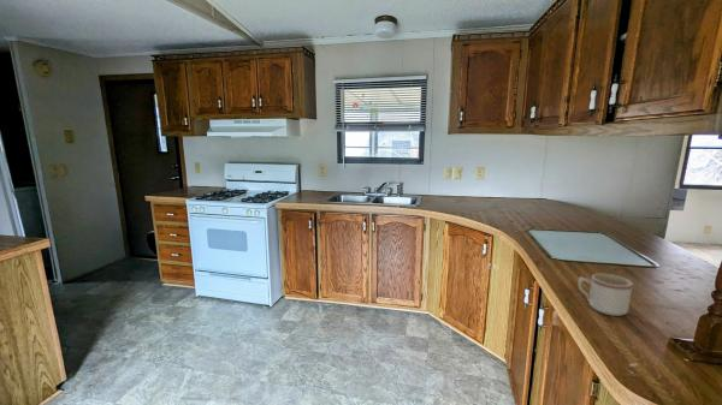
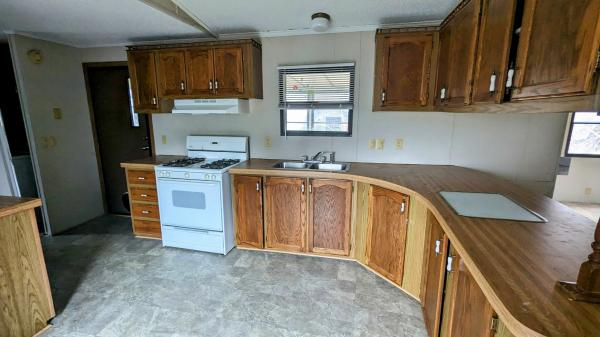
- mug (603, 292)
